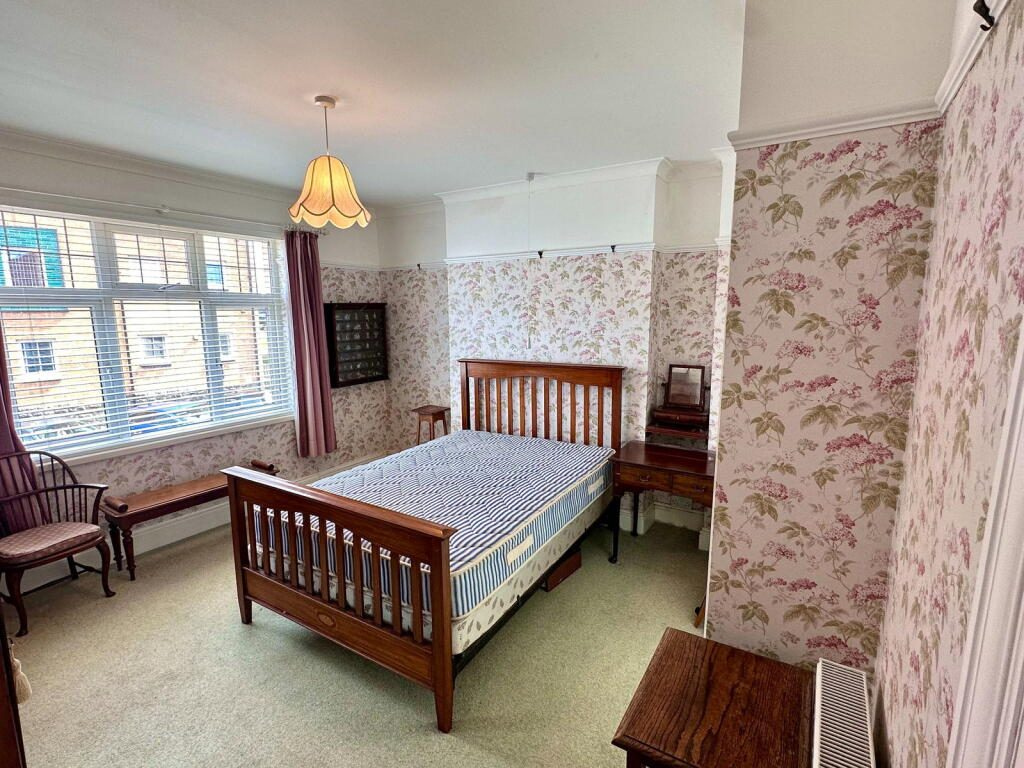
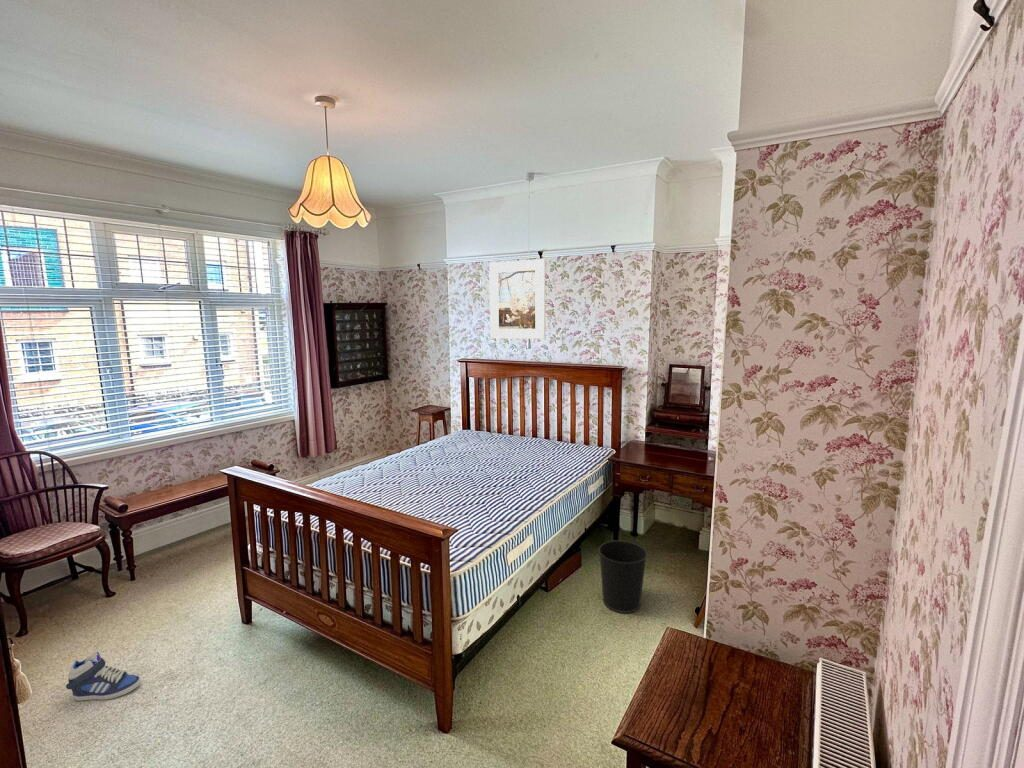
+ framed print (516, 300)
+ wastebasket (622, 576)
+ sneaker (103, 672)
